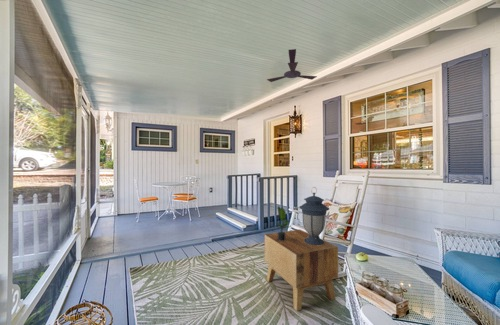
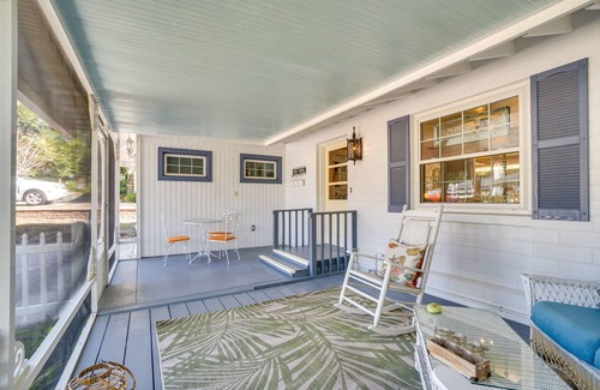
- side table (299, 264)
- ceiling fan (291, 61)
- lantern (314, 214)
- potted plant (281, 223)
